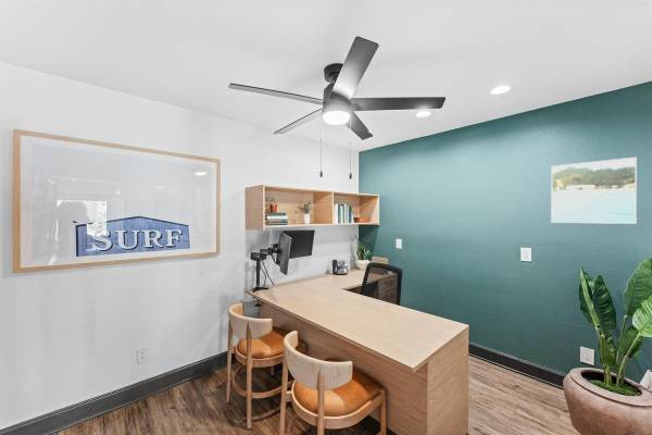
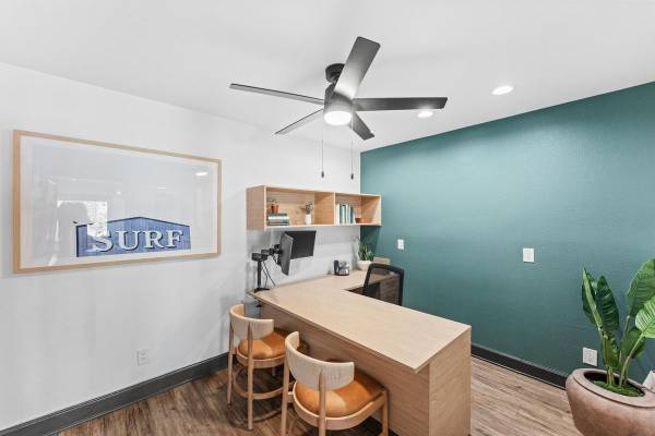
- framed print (590, 192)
